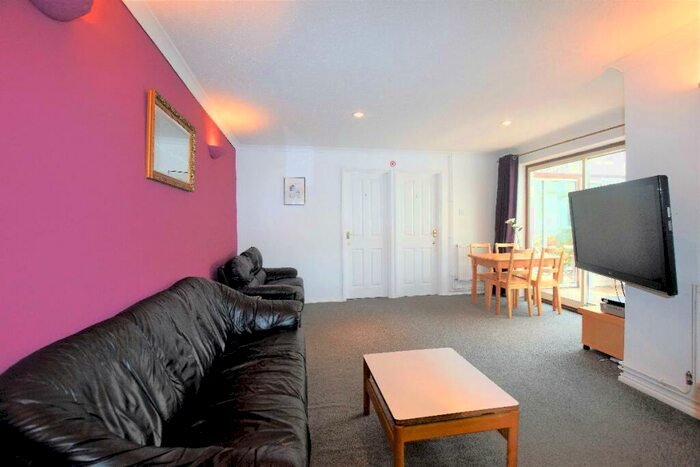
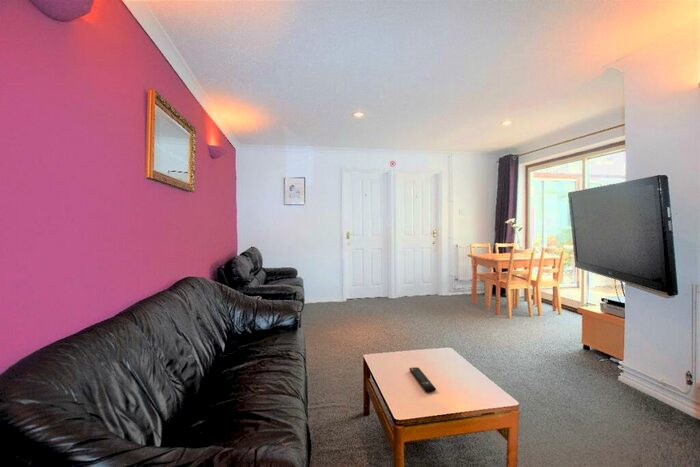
+ remote control (421, 378)
